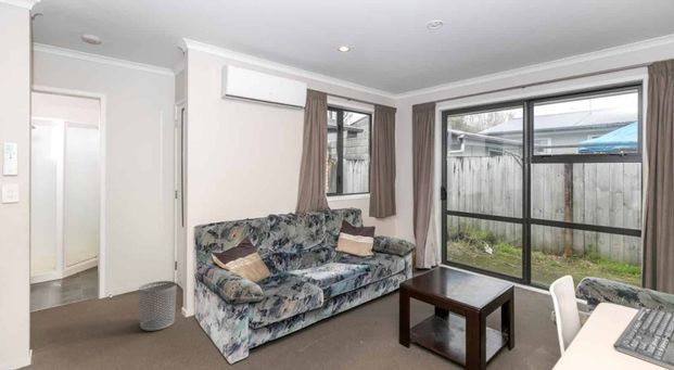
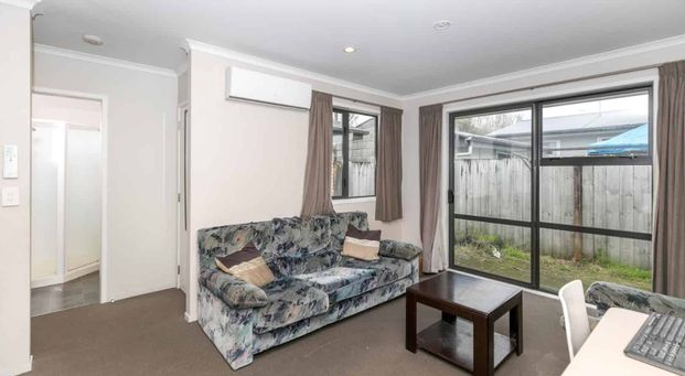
- waste bin (157, 305)
